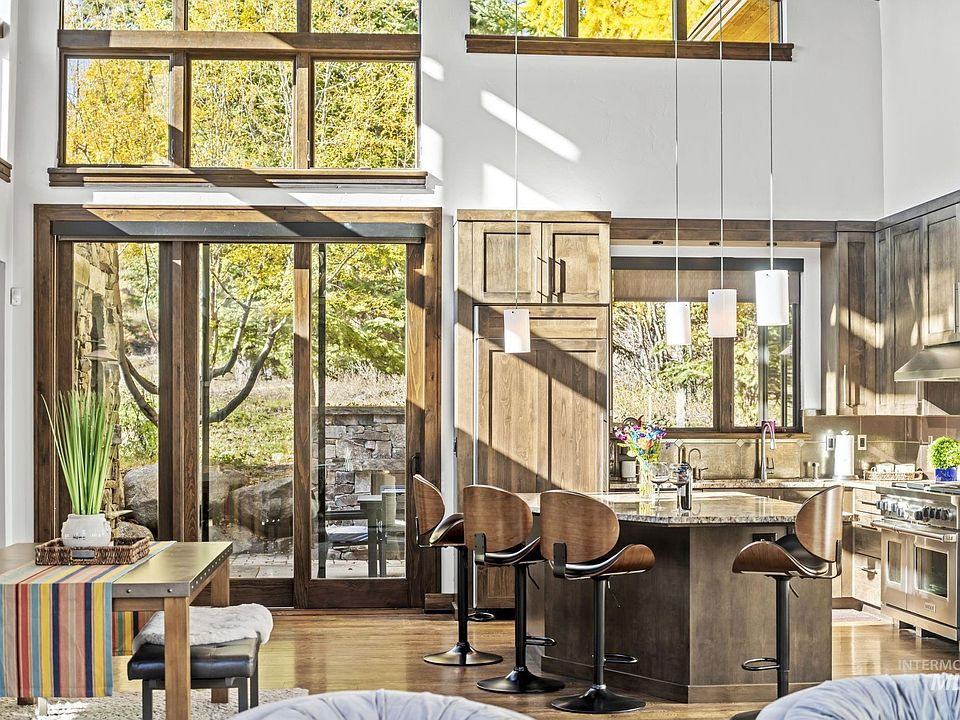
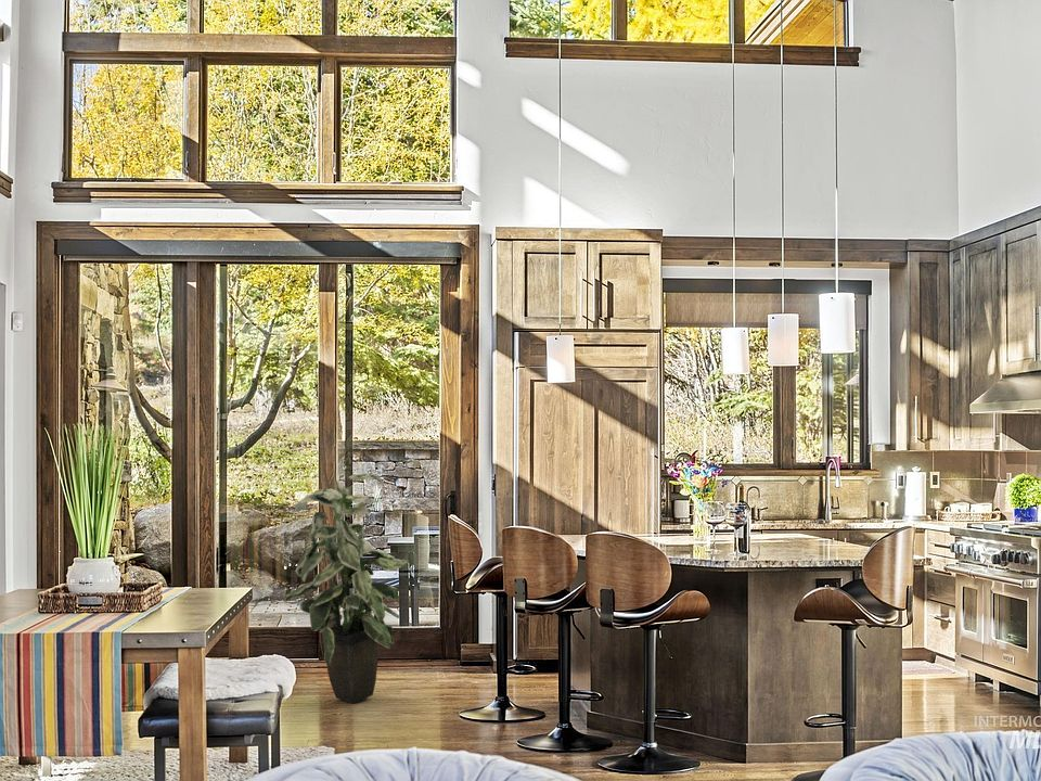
+ indoor plant (348, 588)
